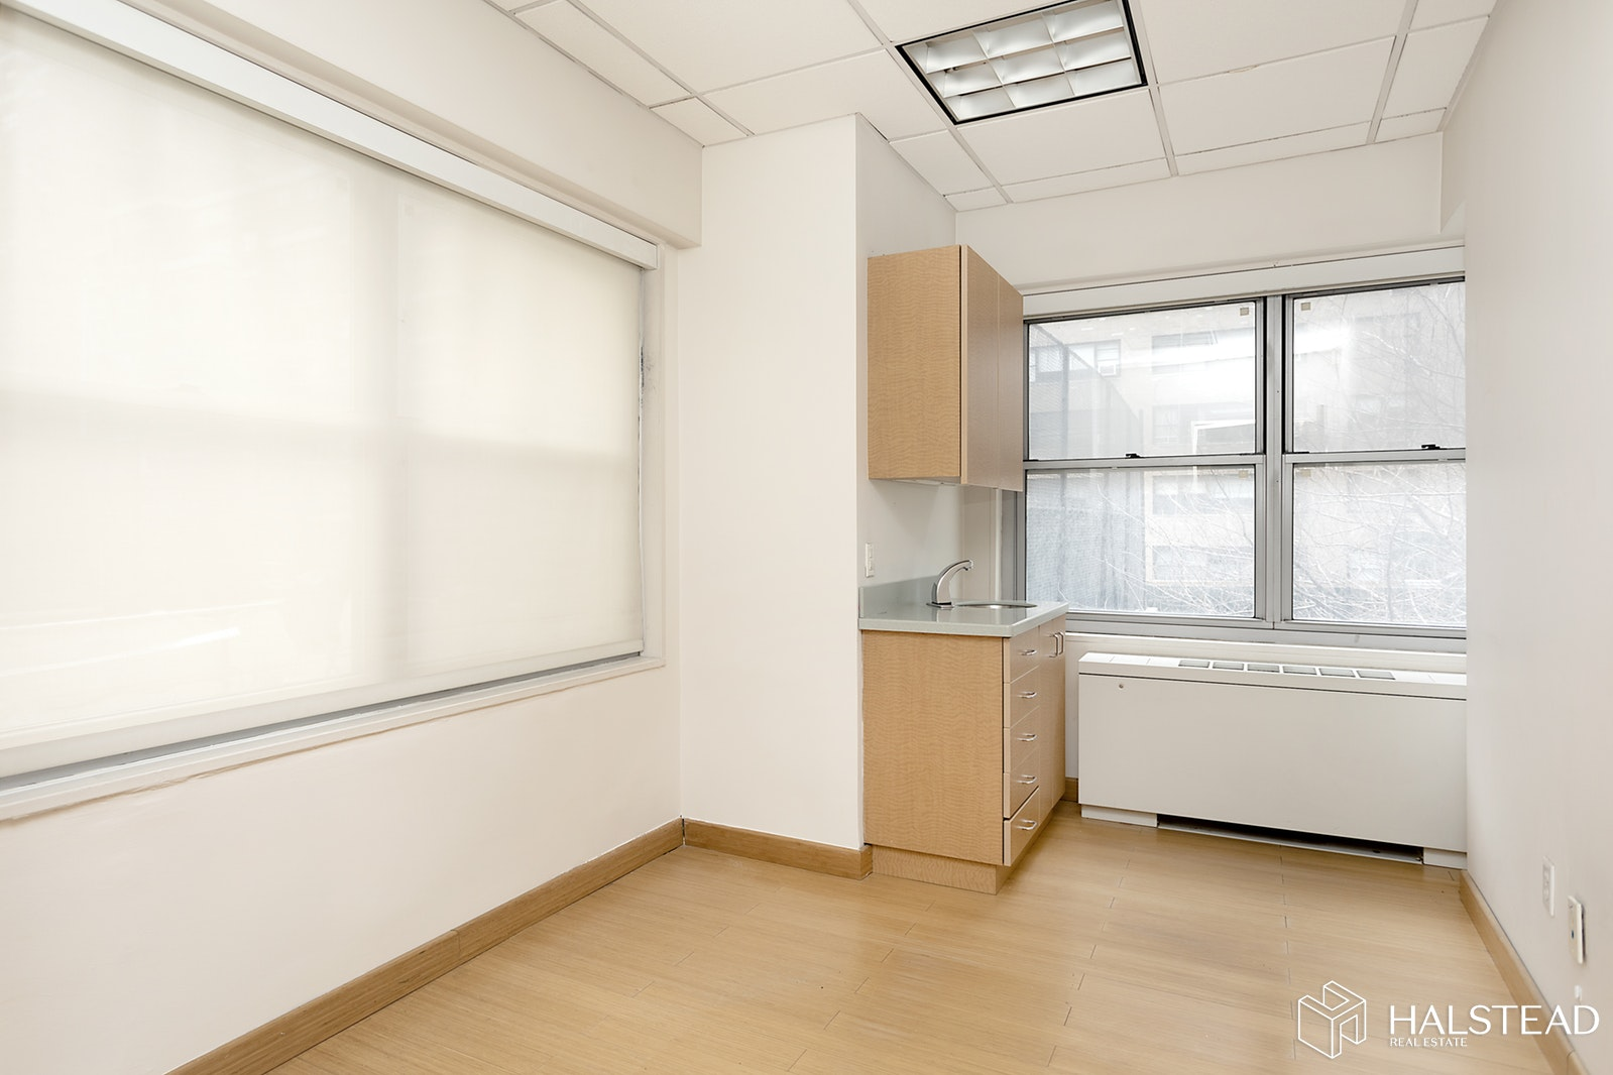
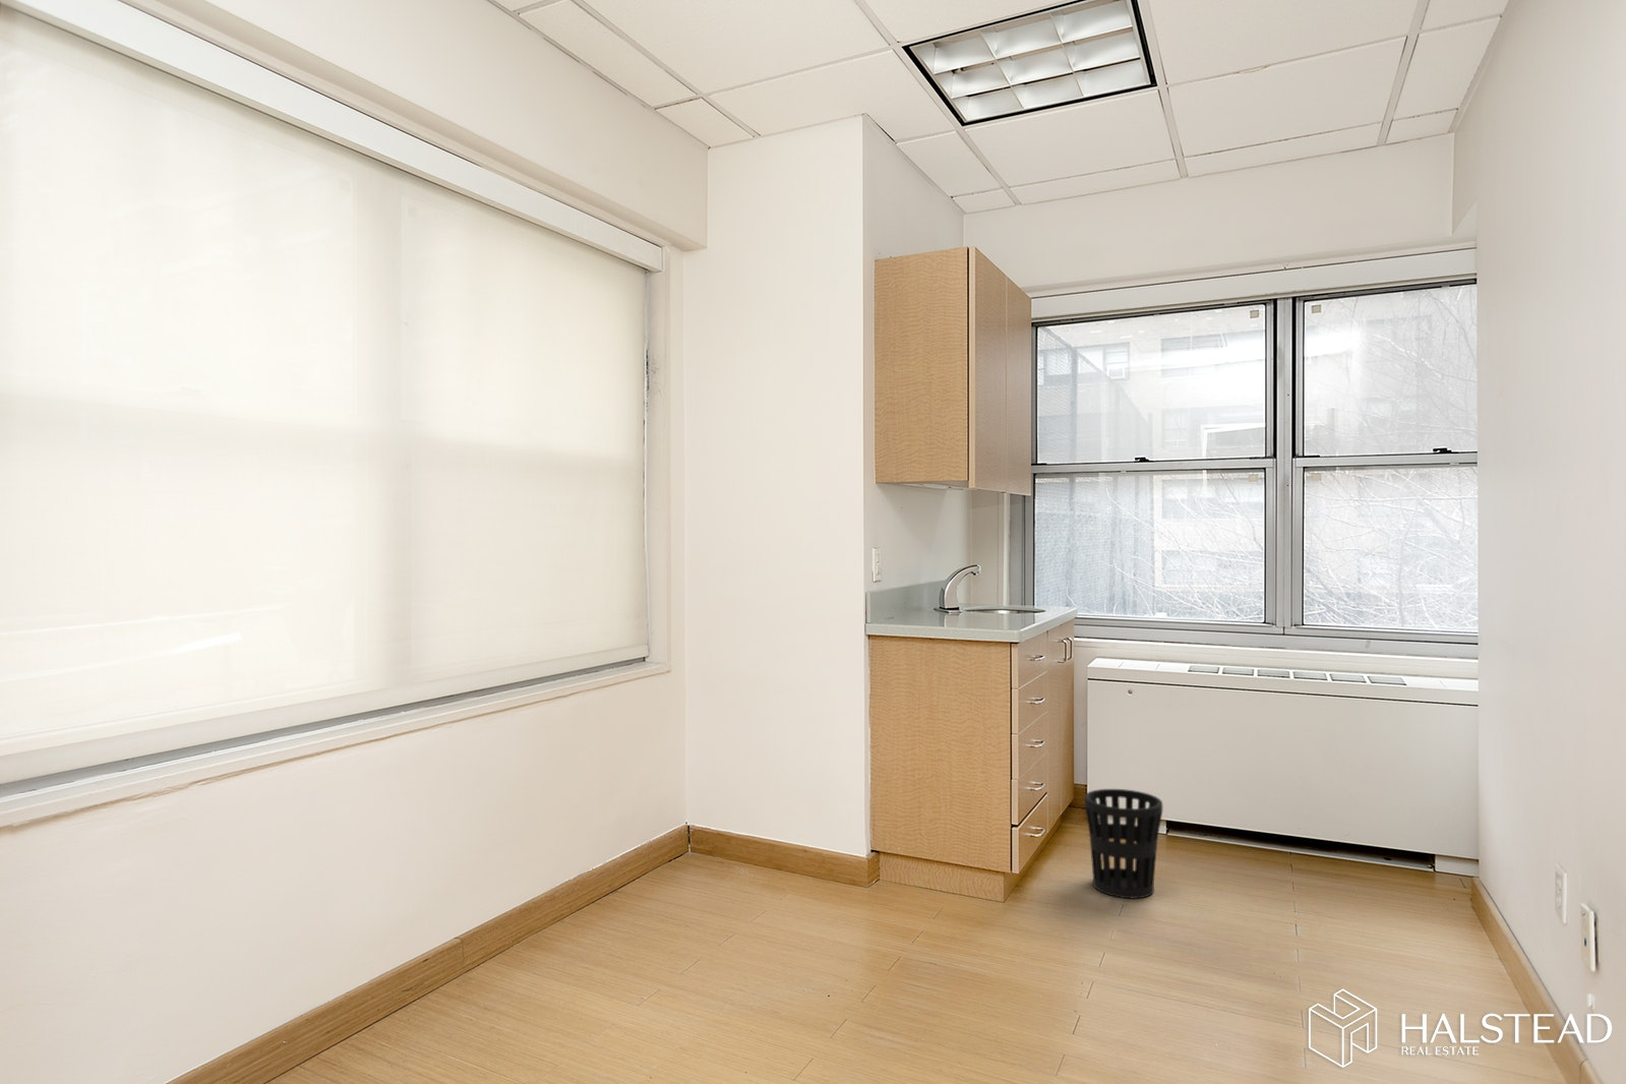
+ wastebasket (1123, 843)
